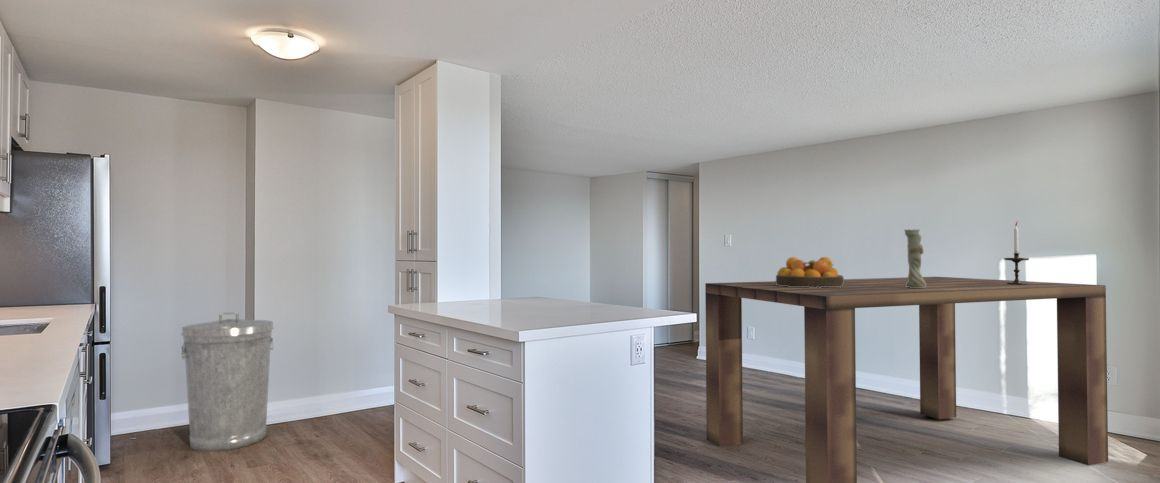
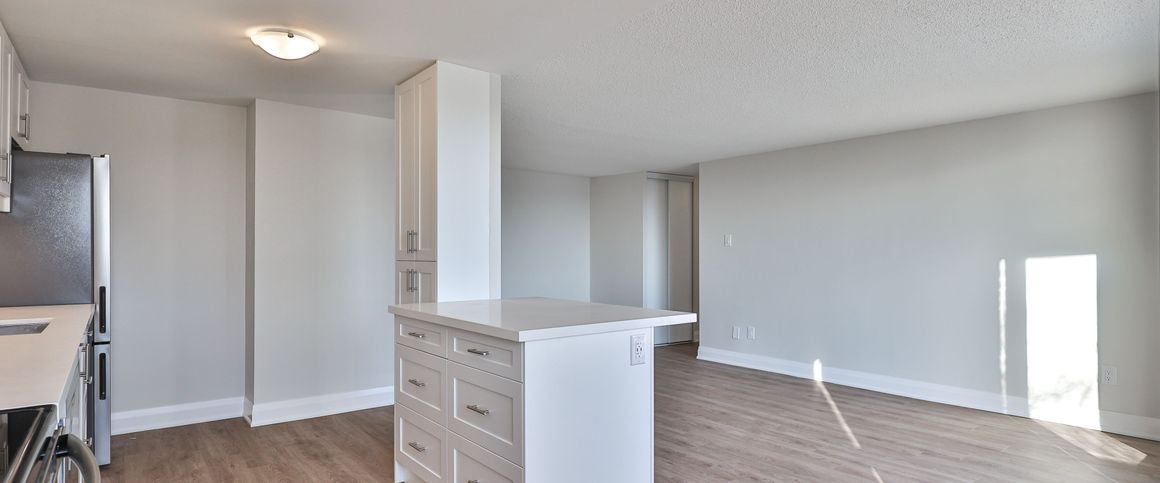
- dining table (920, 367)
- vase (915, 258)
- trash can (228, 376)
- fruit bowl (809, 270)
- candlestick (1016, 252)
